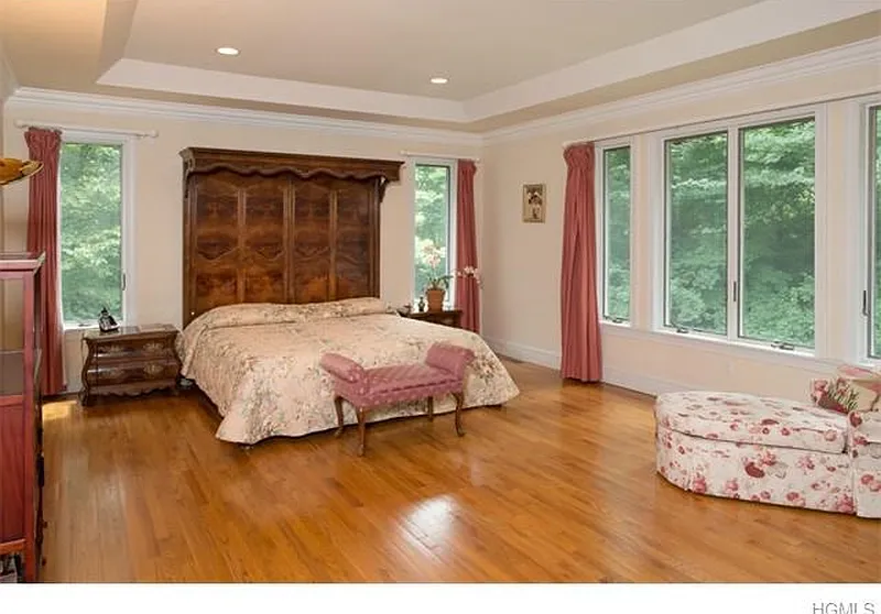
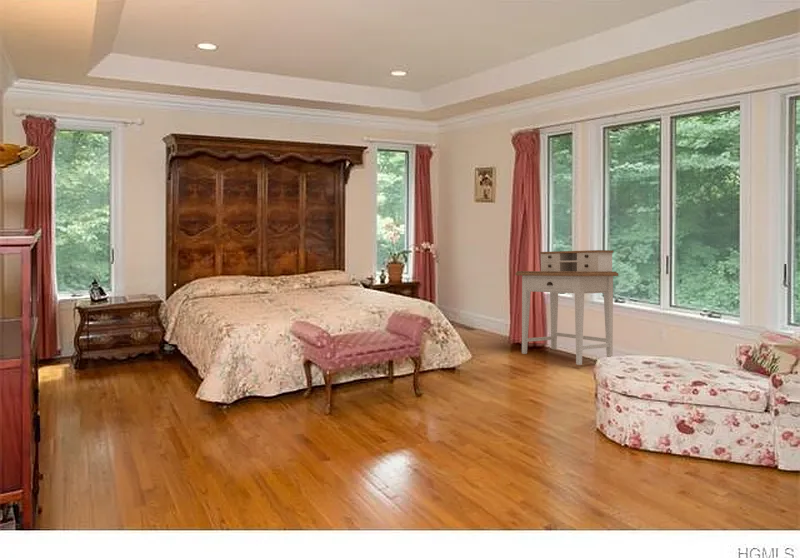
+ desk (557, 304)
